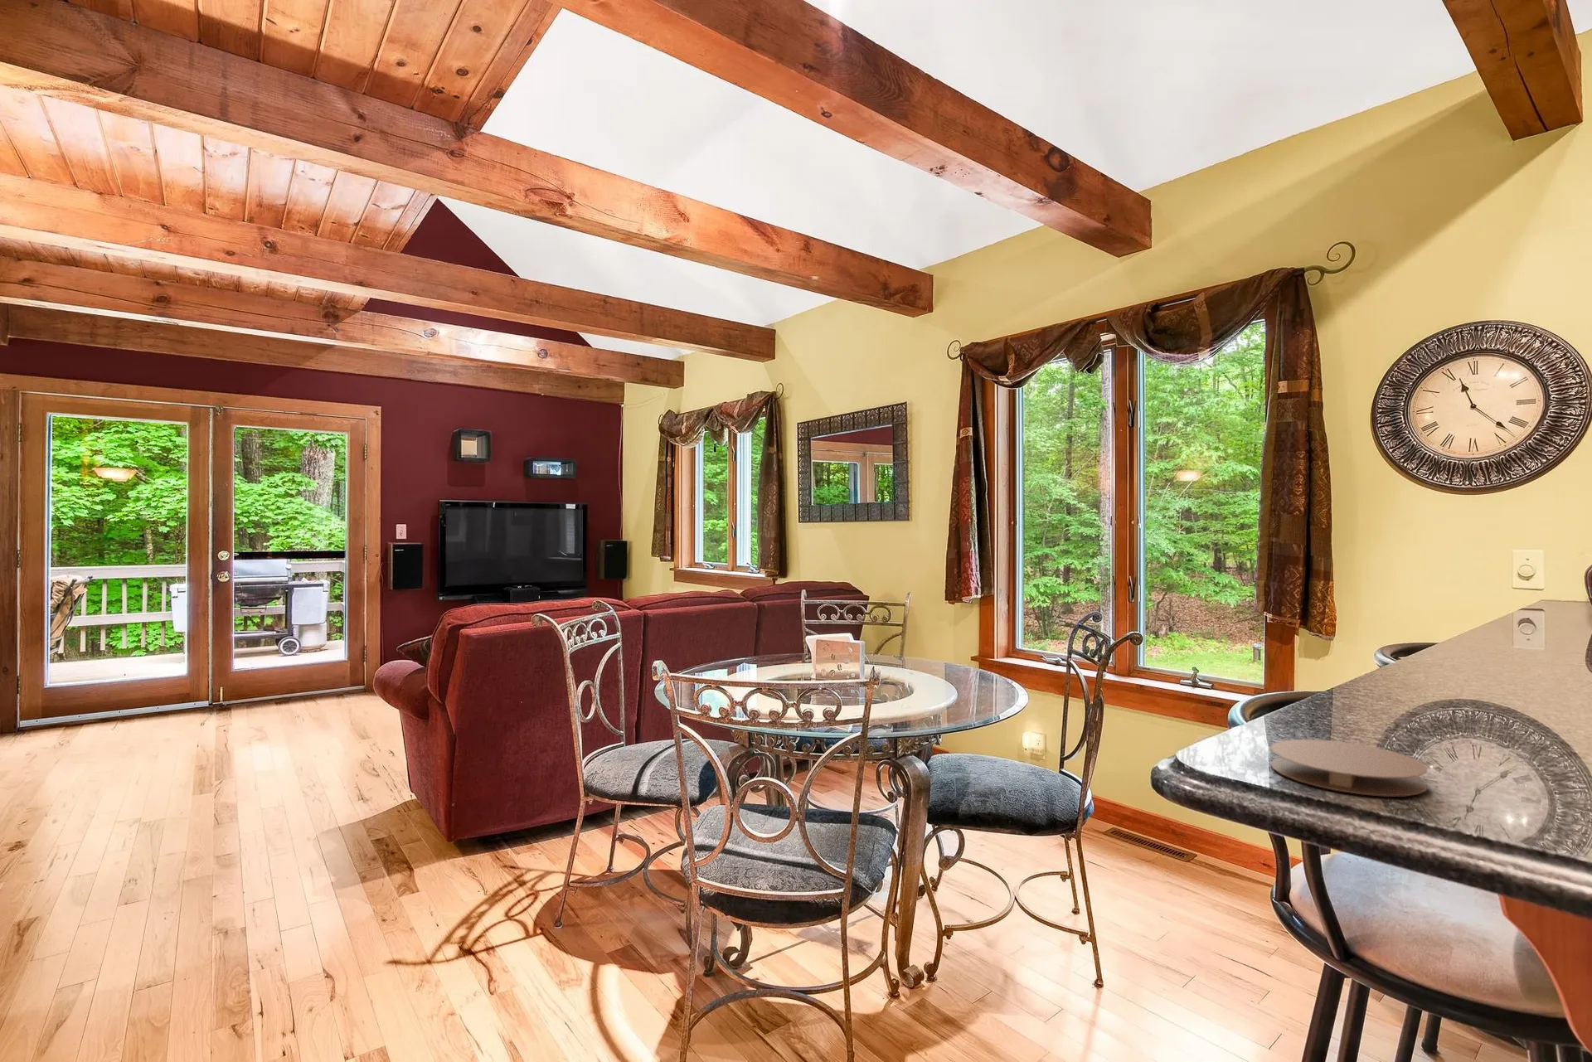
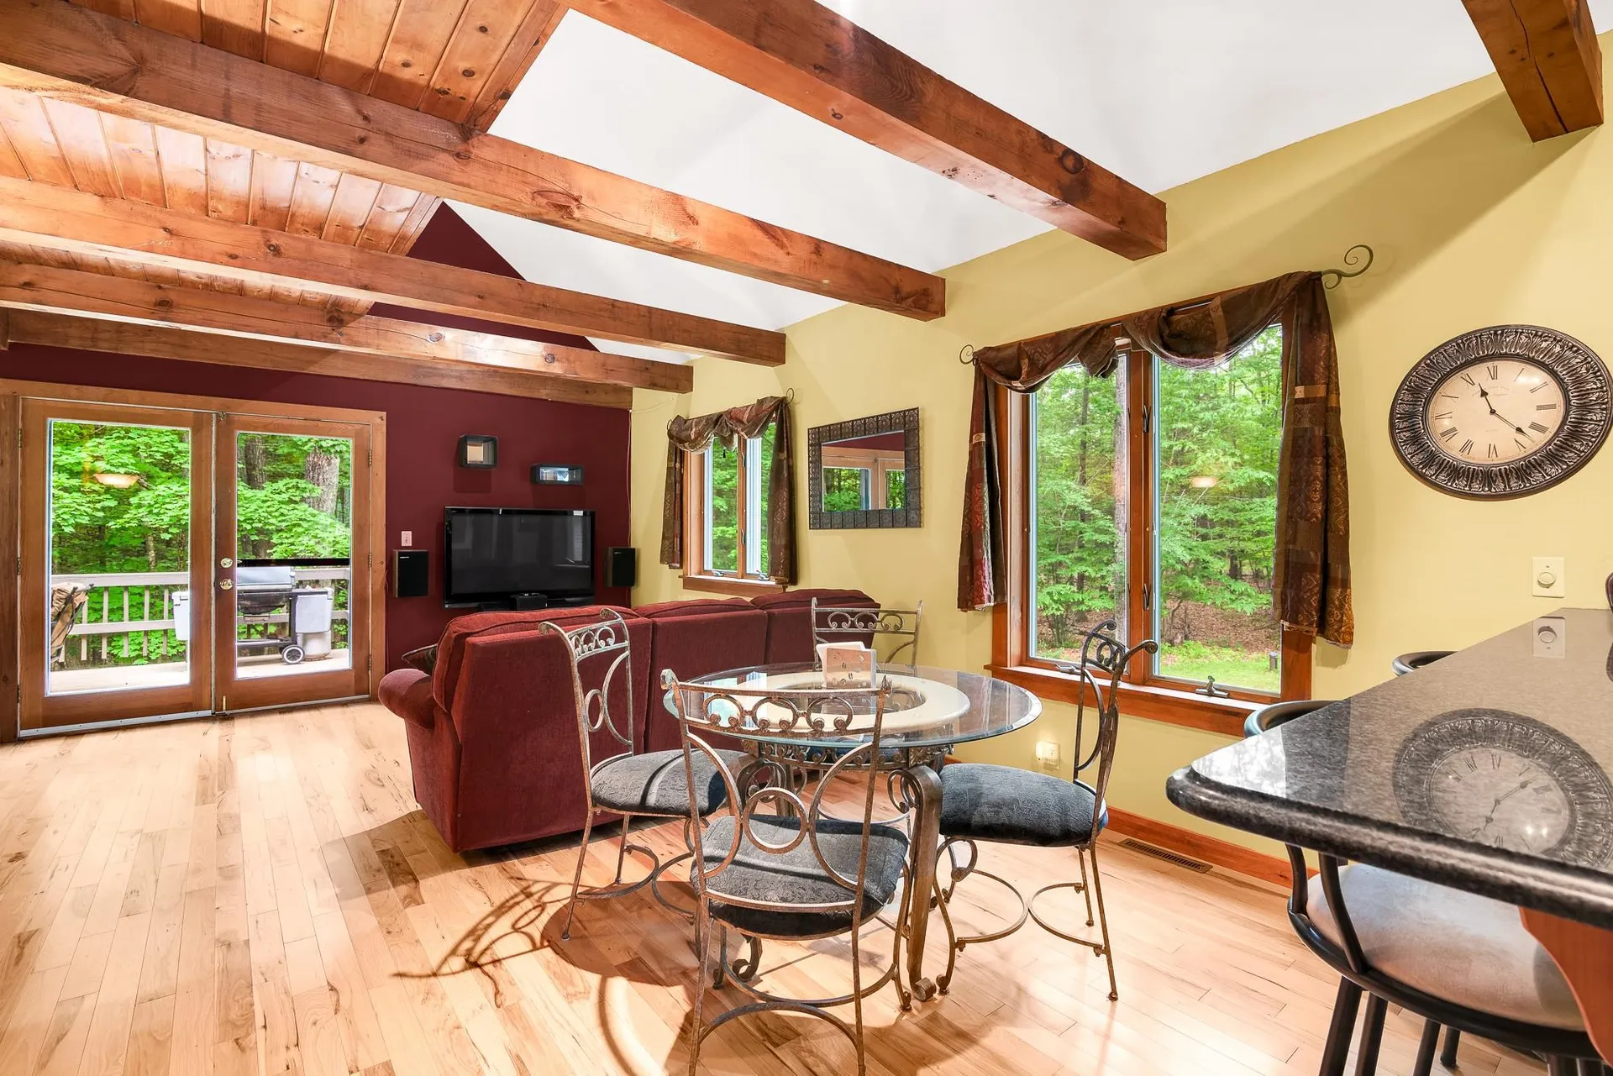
- coaster (1345, 766)
